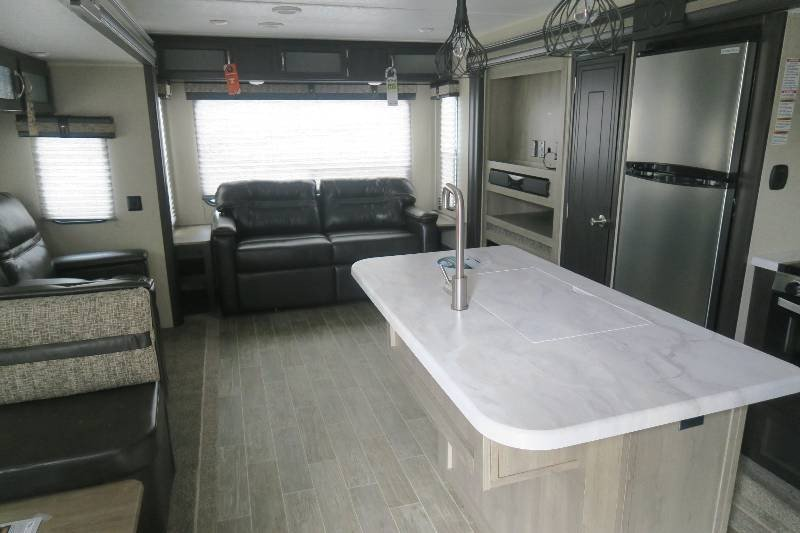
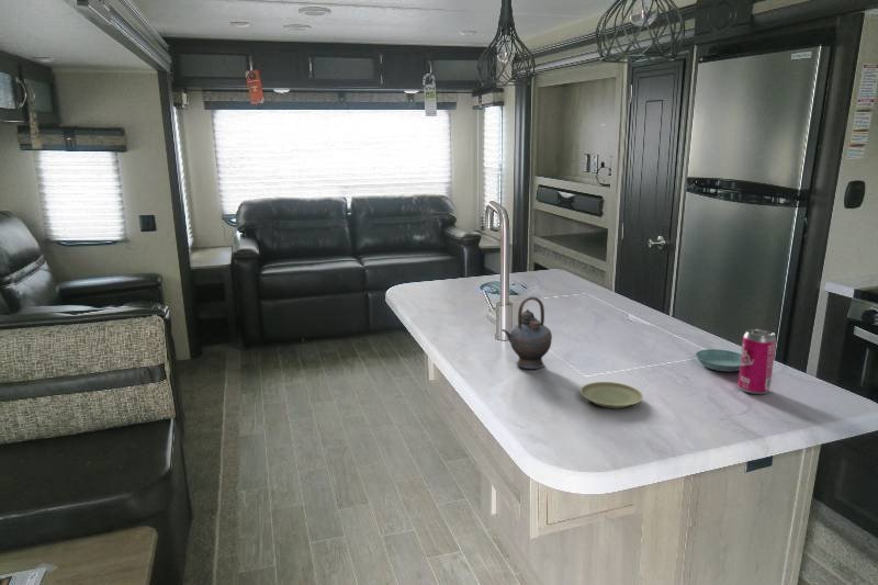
+ beverage can (756, 361)
+ teapot (526, 330)
+ plate (610, 396)
+ saucer (721, 361)
